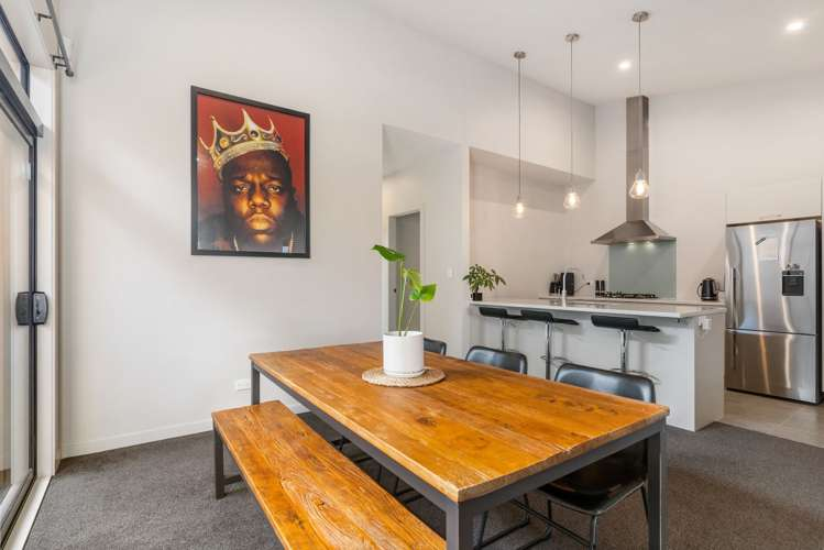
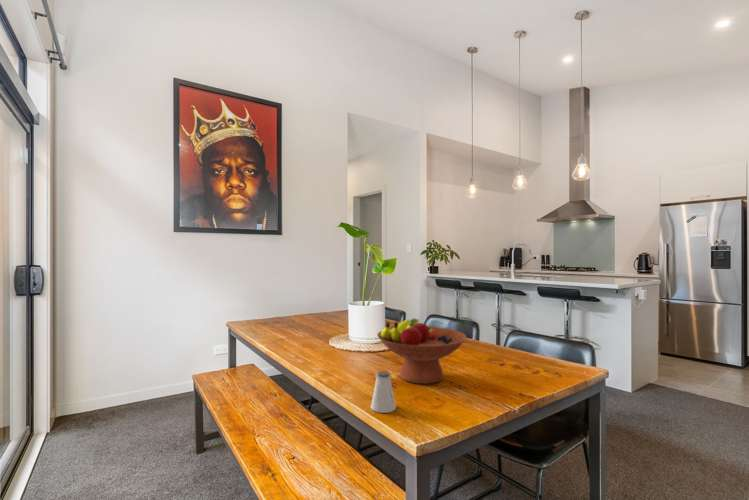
+ saltshaker (383, 390)
+ fruit bowl (421, 347)
